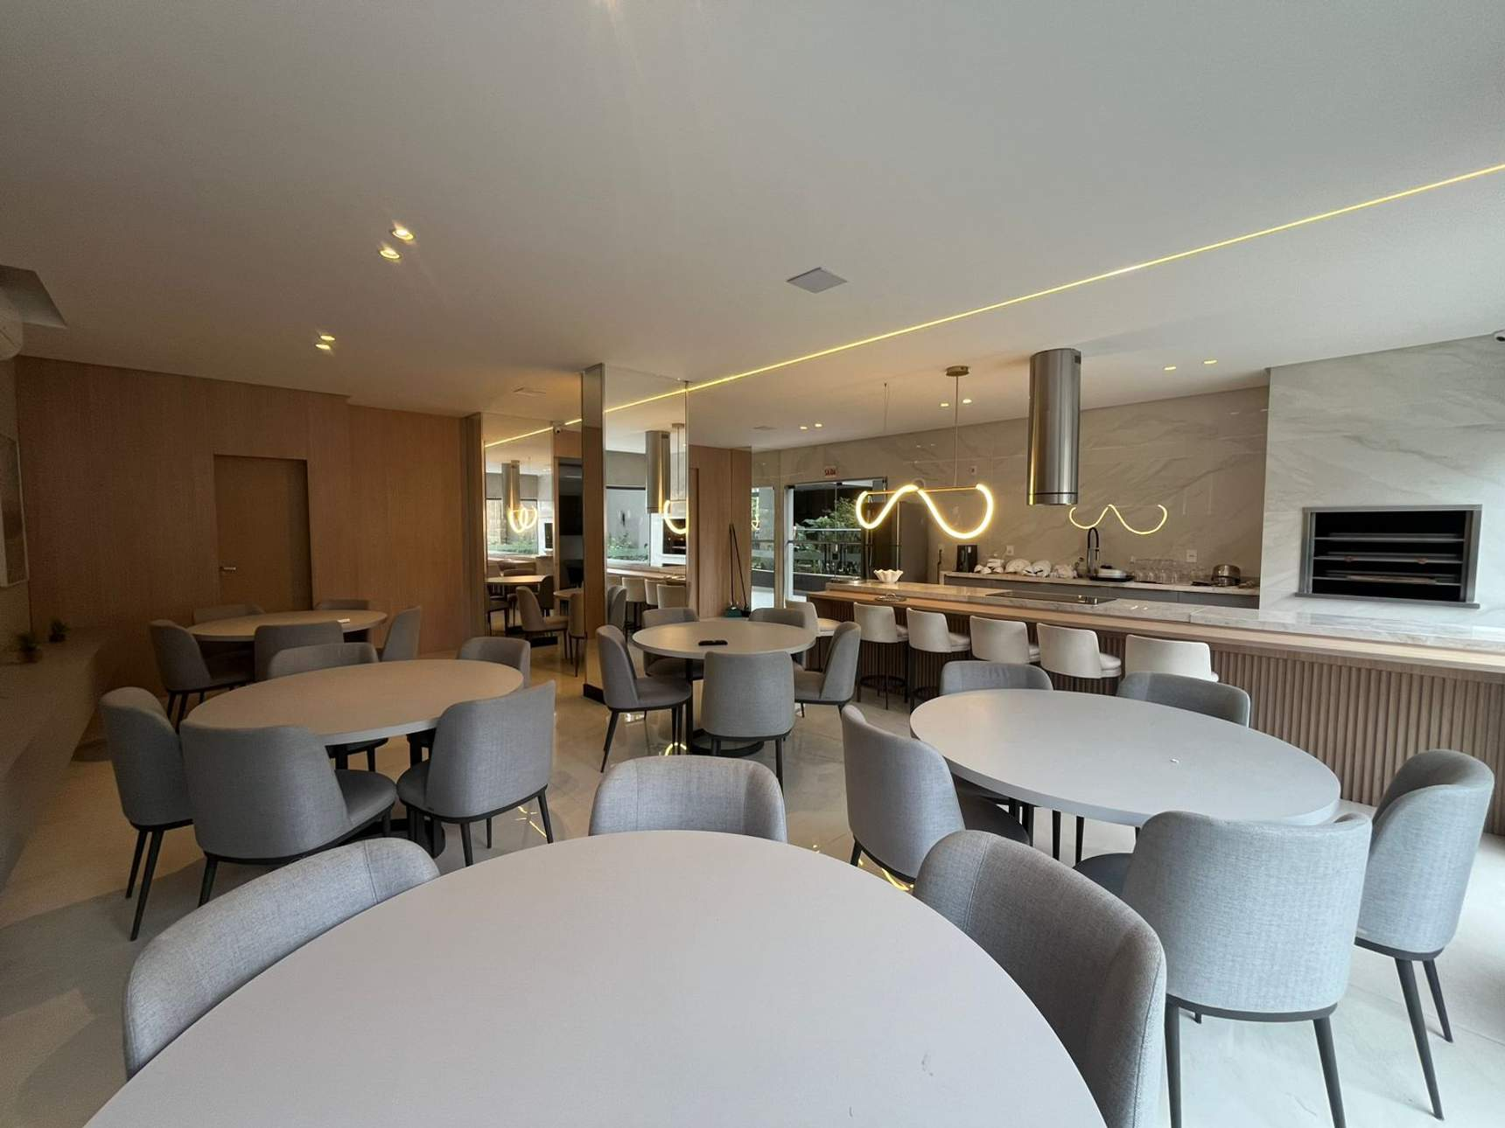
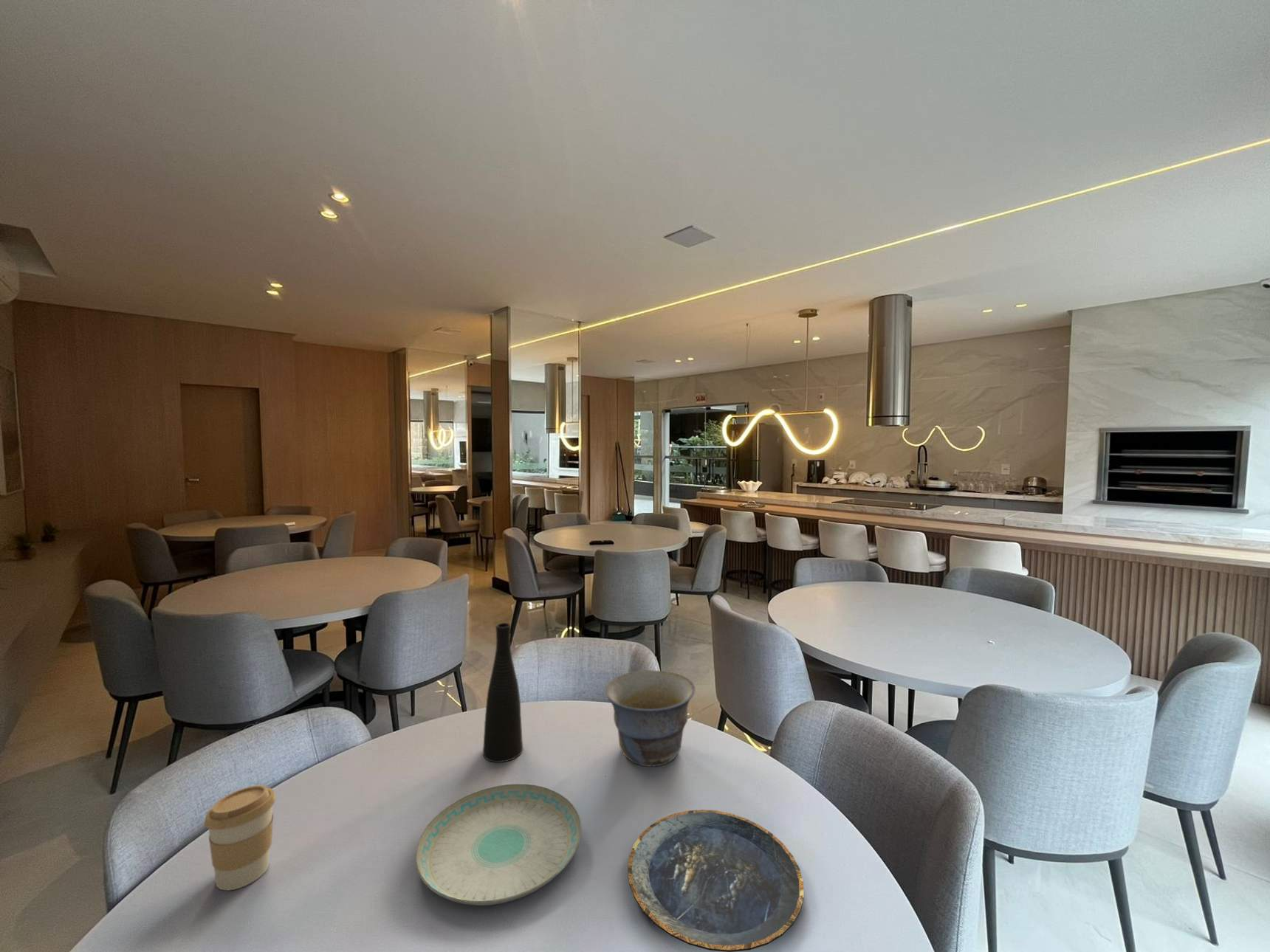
+ plate (713, 872)
+ bowl (650, 718)
+ coffee cup (241, 834)
+ plate (501, 840)
+ vase (502, 688)
